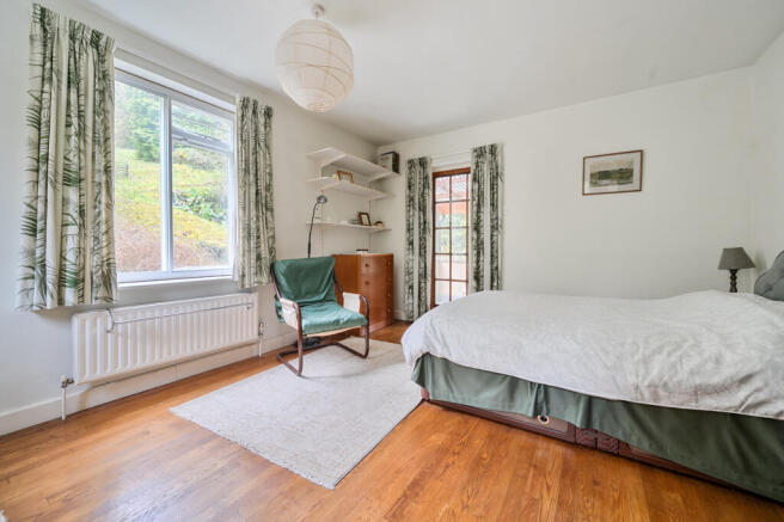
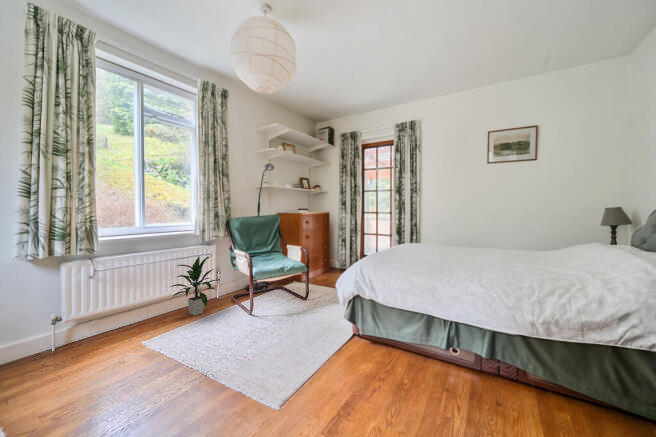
+ indoor plant (196, 285)
